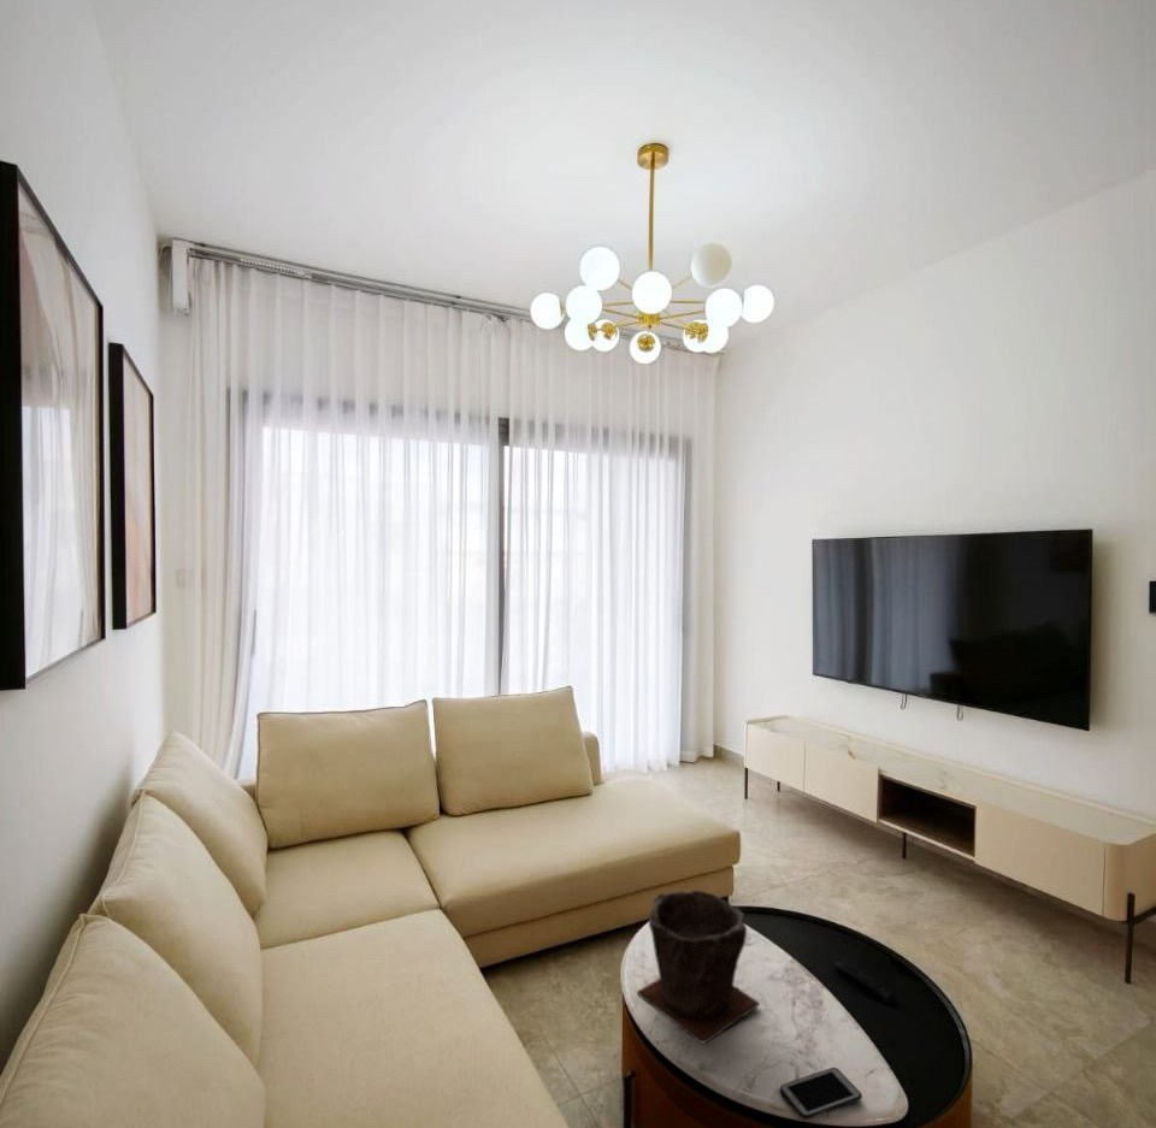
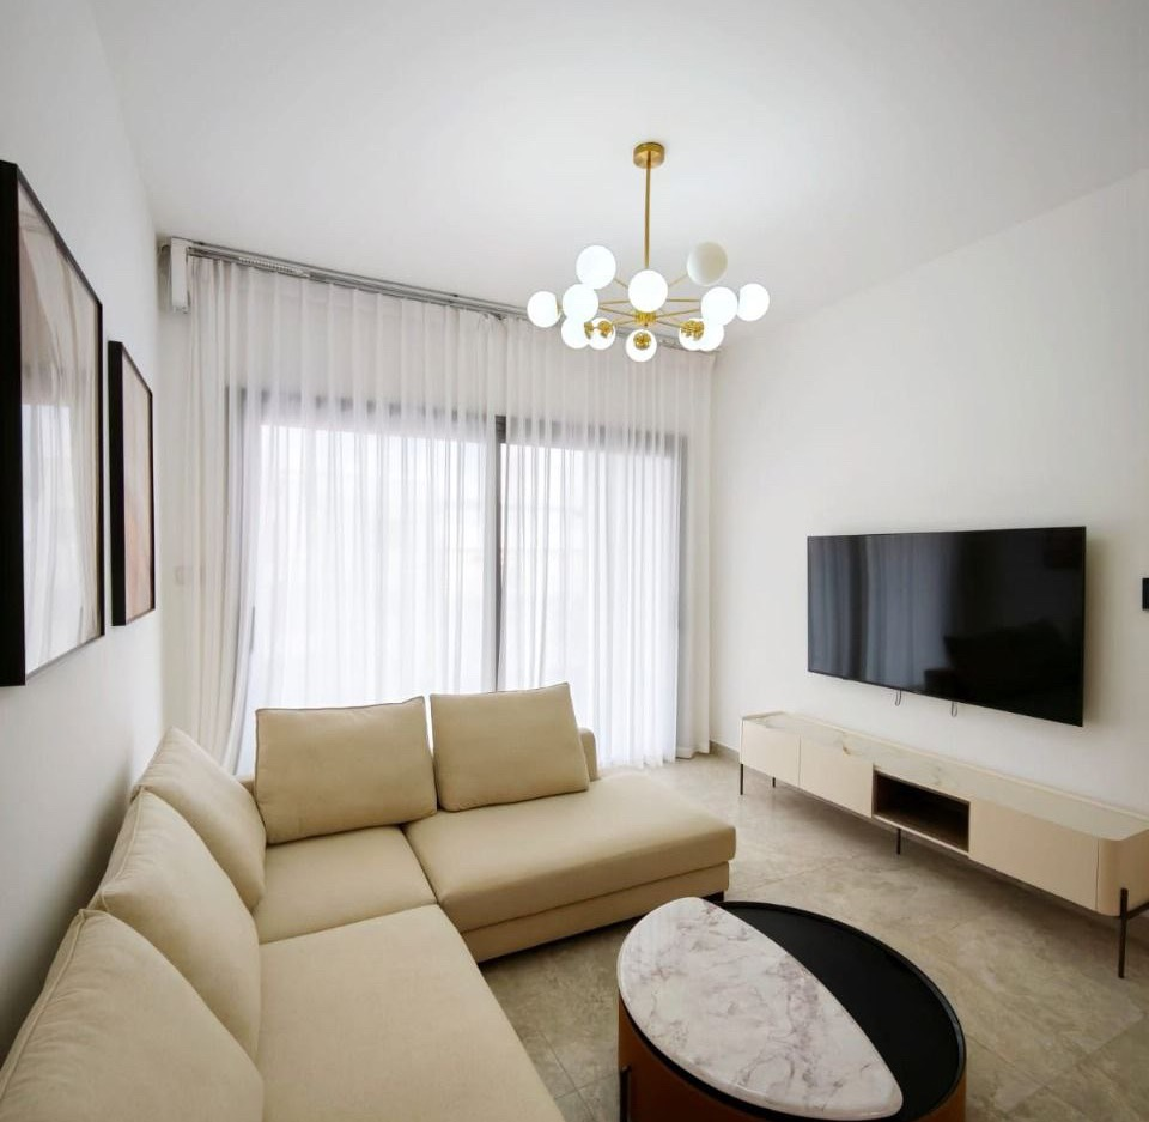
- remote control (862, 979)
- cell phone (820, 1092)
- plant pot (697, 953)
